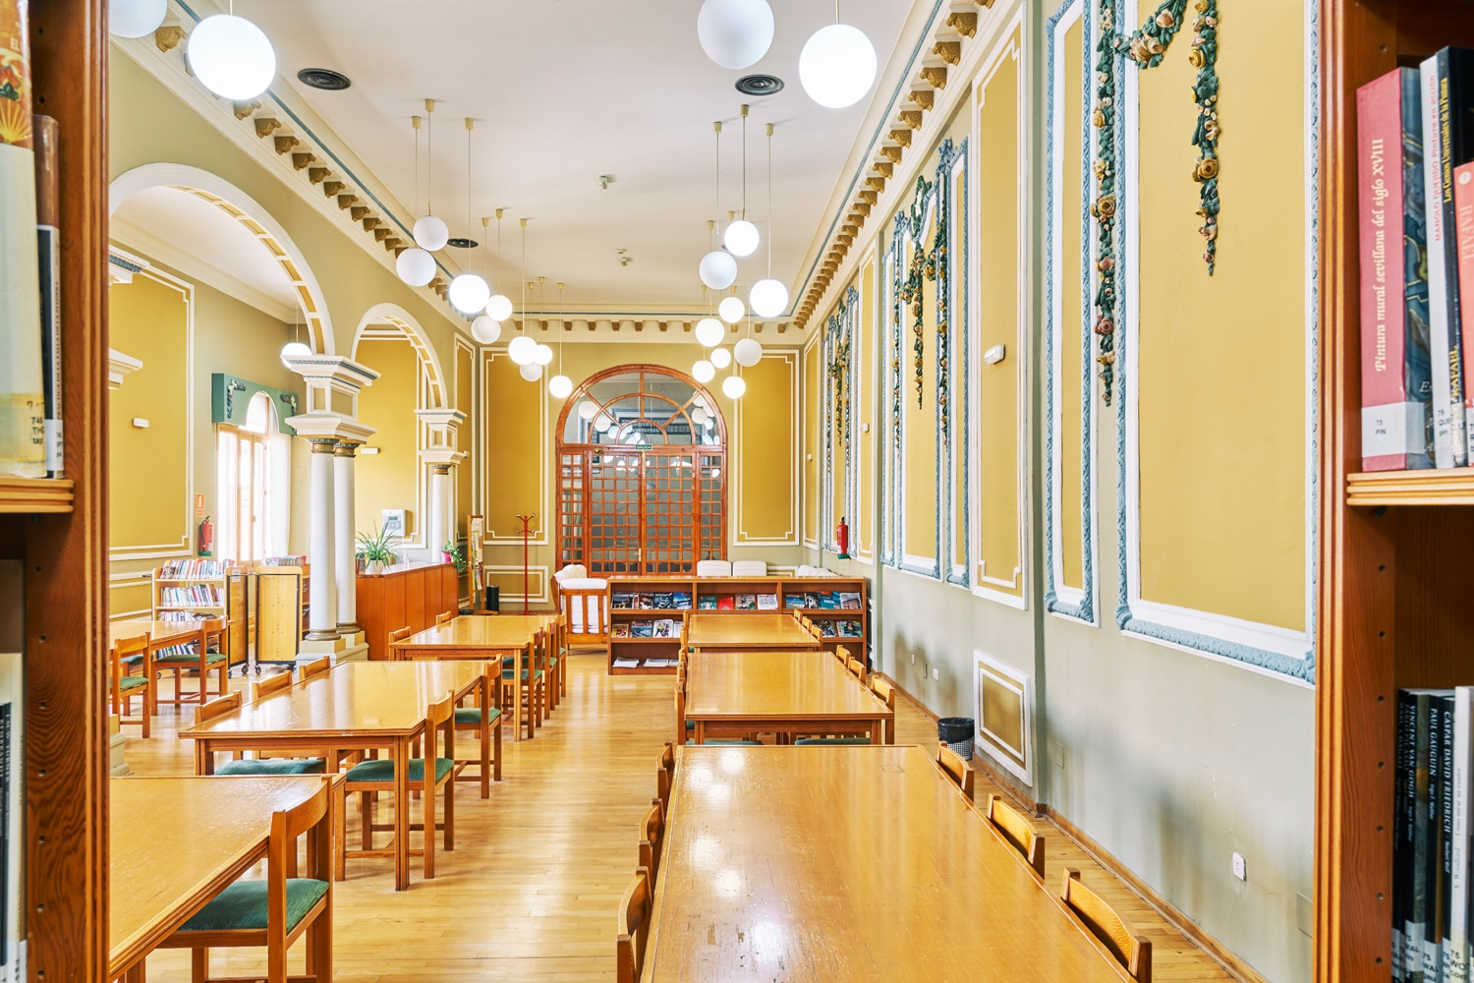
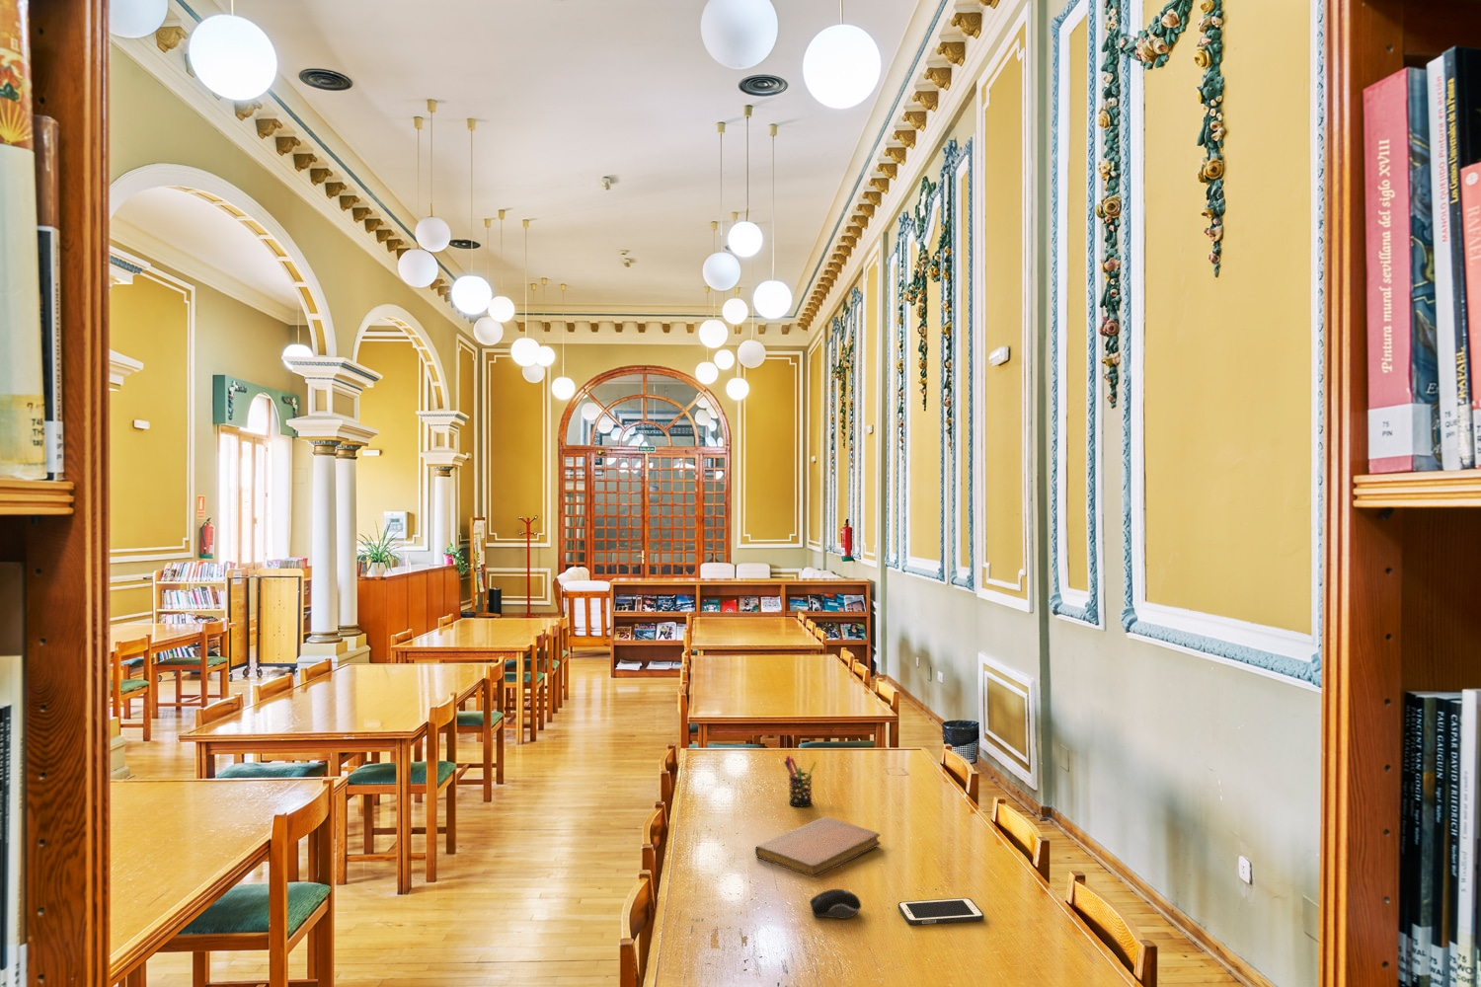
+ cell phone (940, 911)
+ pen holder (799, 780)
+ computer mouse (835, 901)
+ notebook (819, 844)
